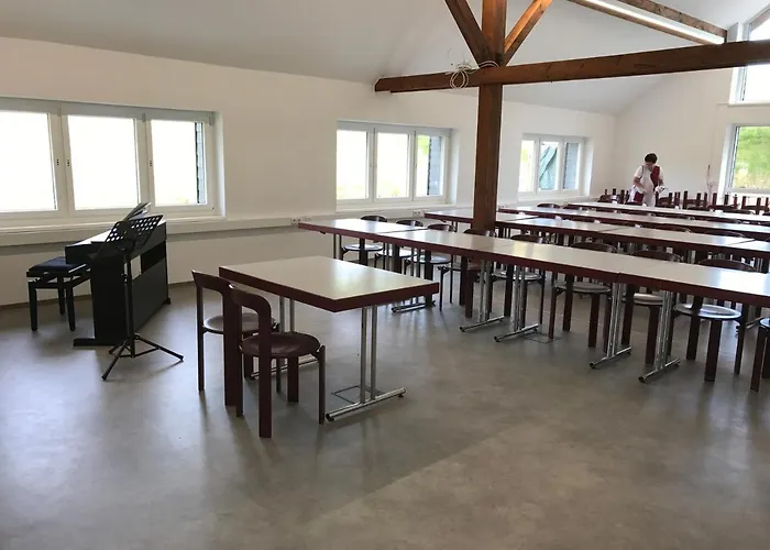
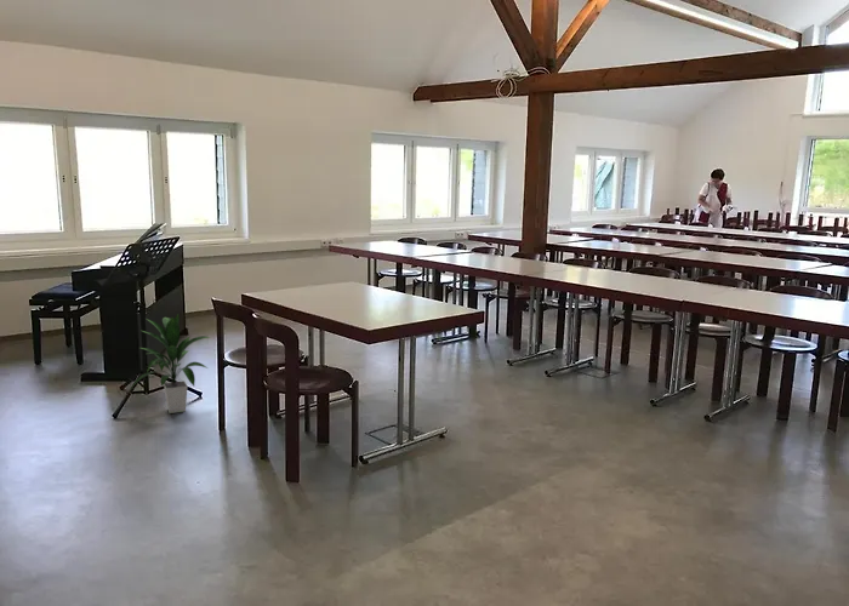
+ indoor plant (170, 361)
